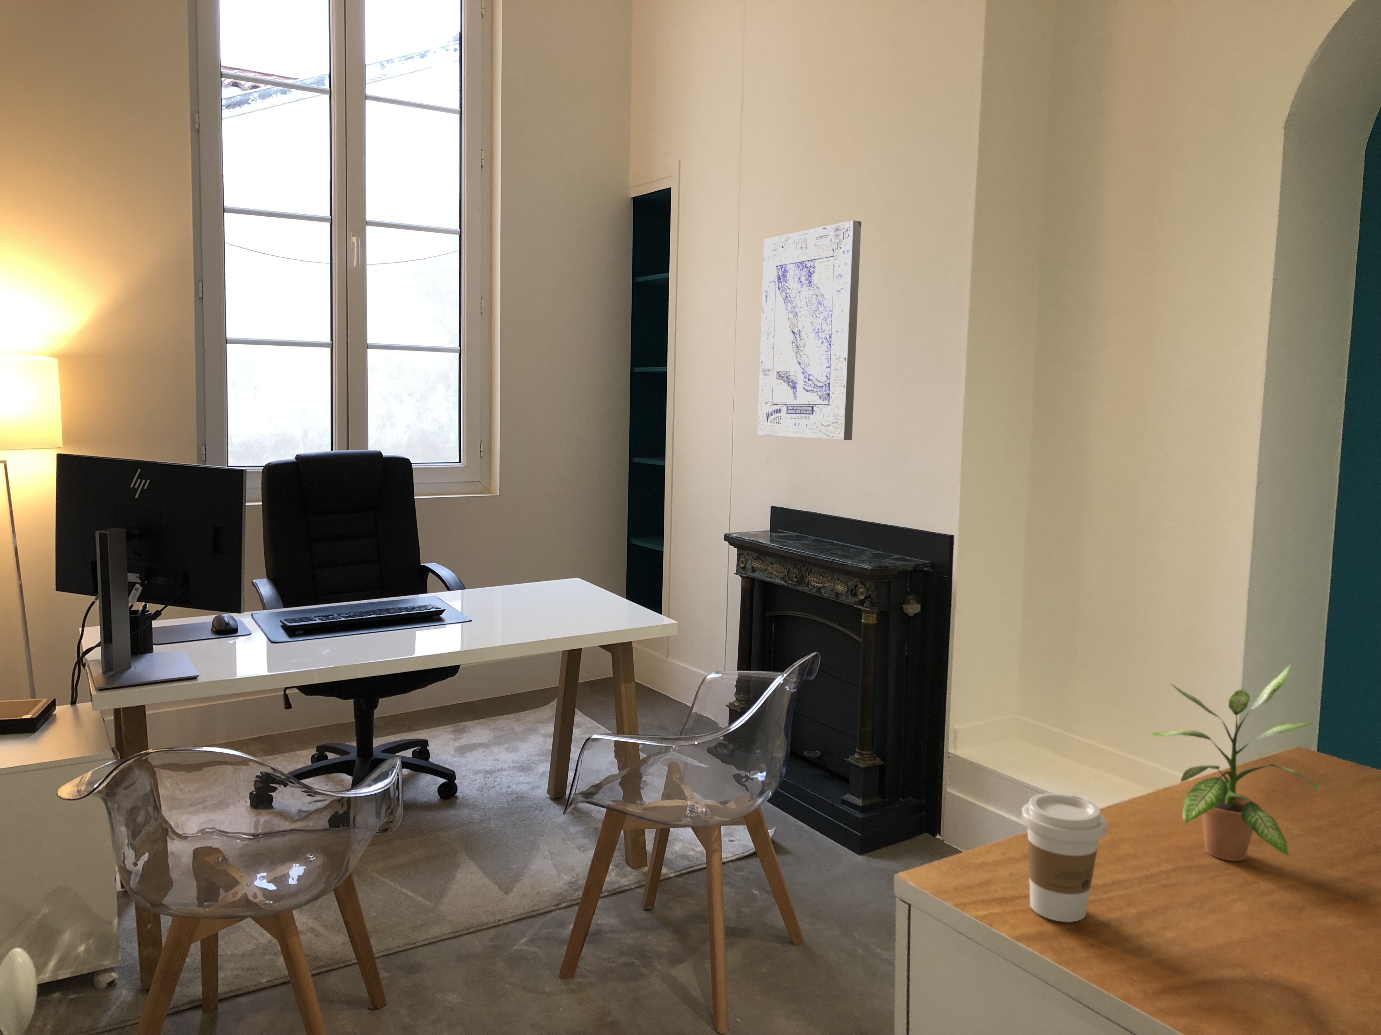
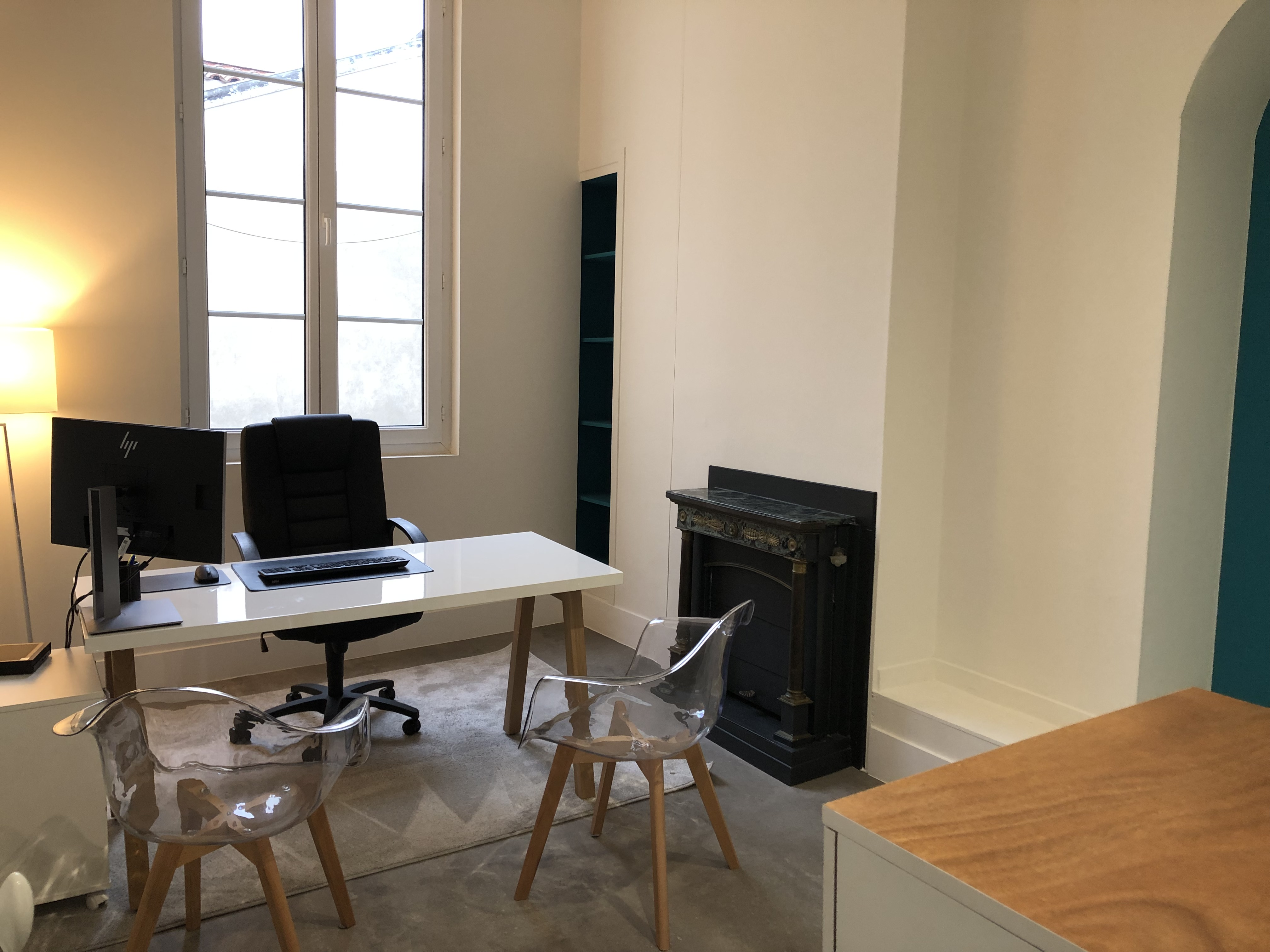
- potted plant (1252, 769)
- coffee cup (1060, 858)
- wall art (806, 335)
